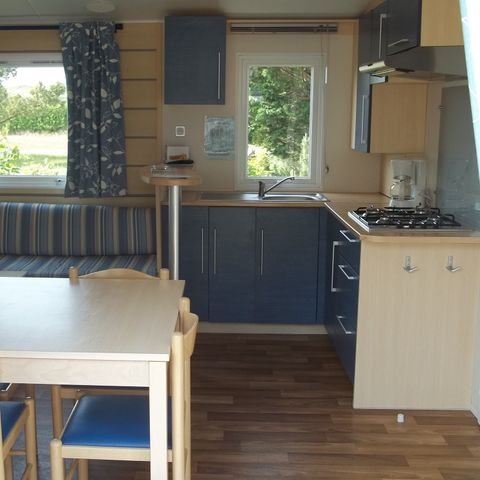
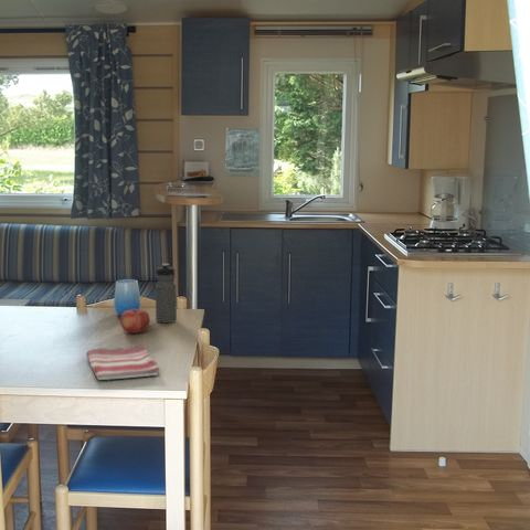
+ dish towel (121, 361)
+ fruit (135, 319)
+ cup (127, 297)
+ water bottle (166, 292)
